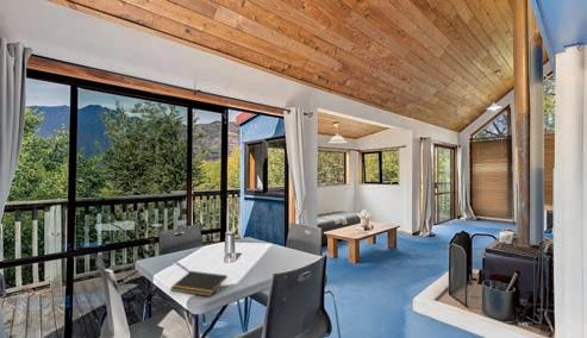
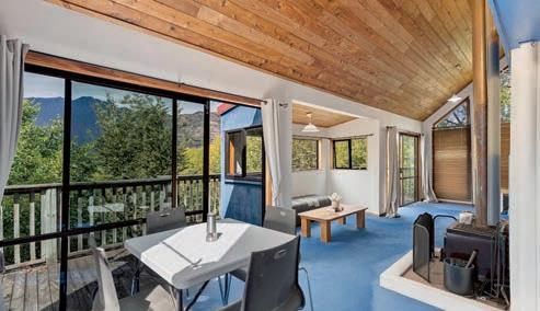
- notepad (199, 282)
